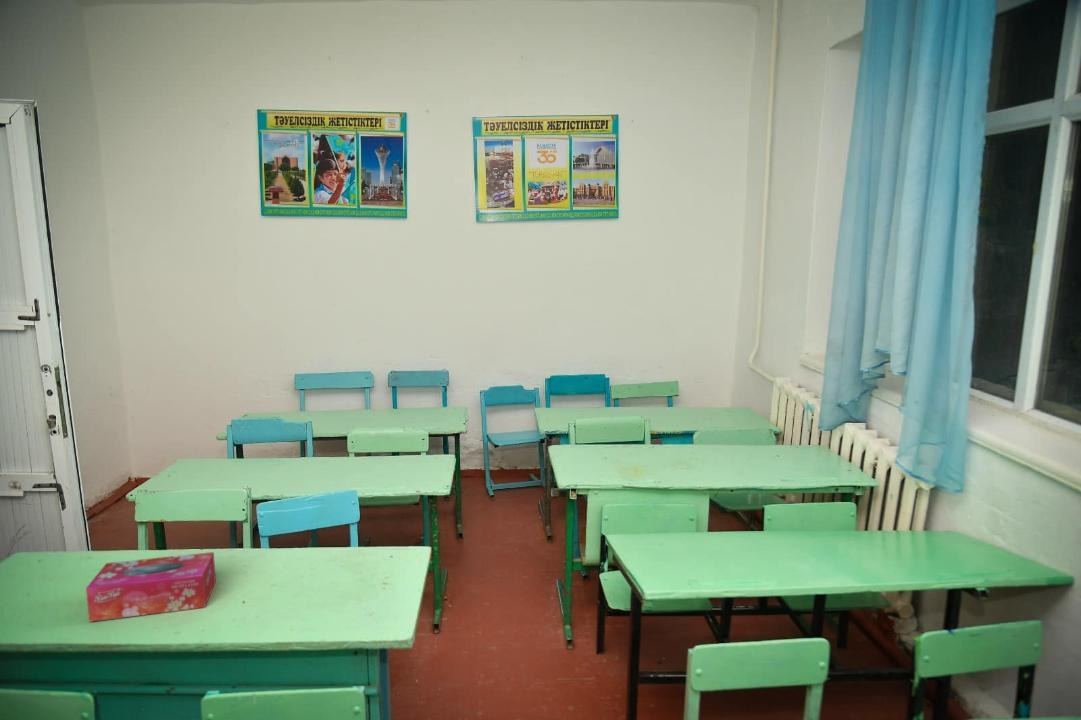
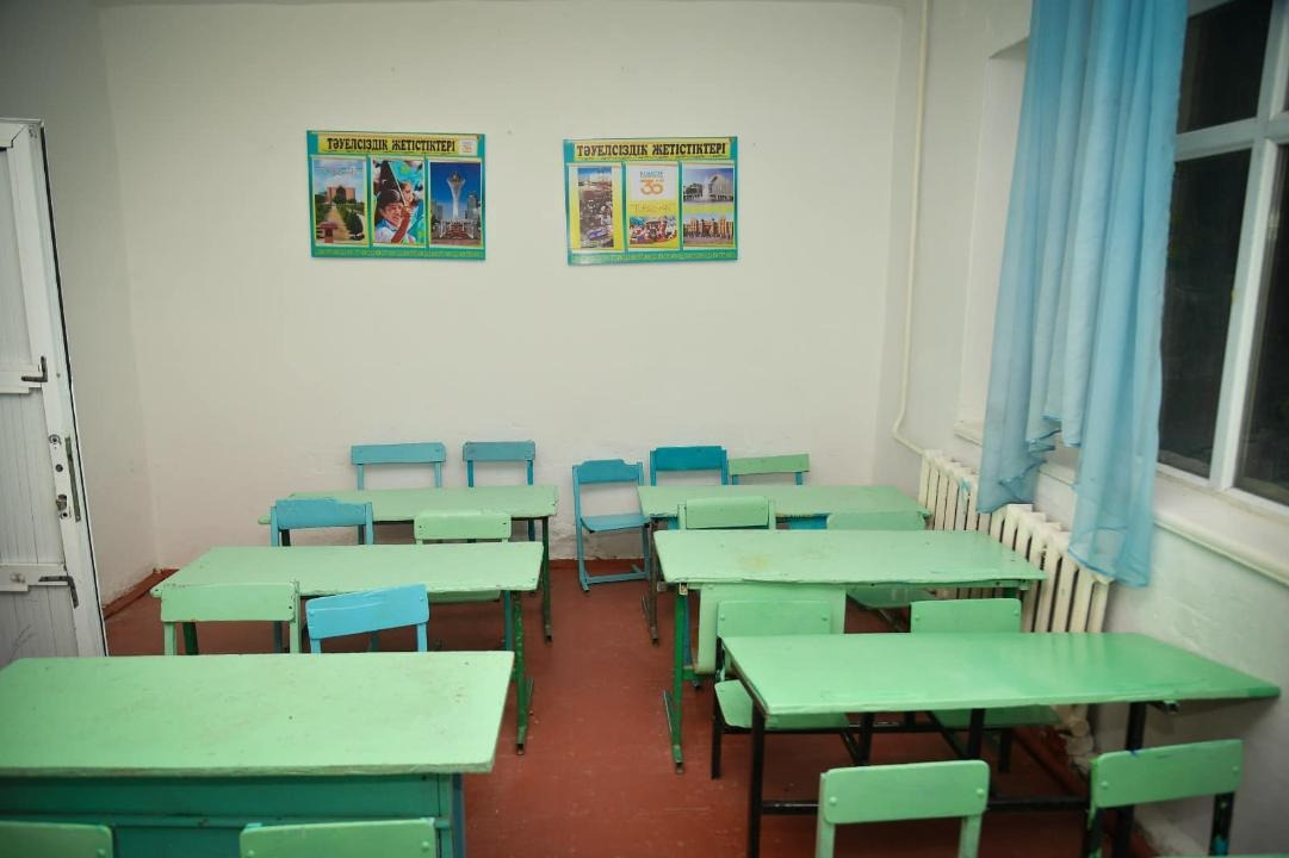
- tissue box (154, 584)
